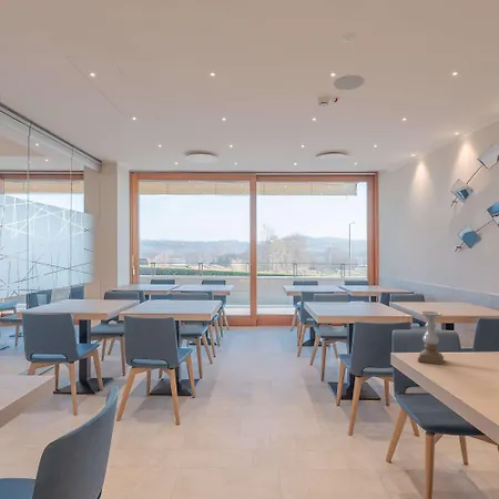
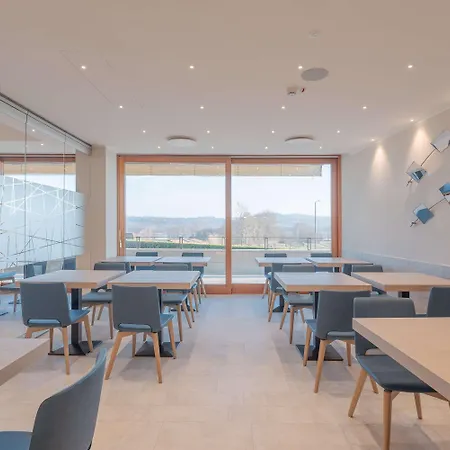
- candle holder (430, 336)
